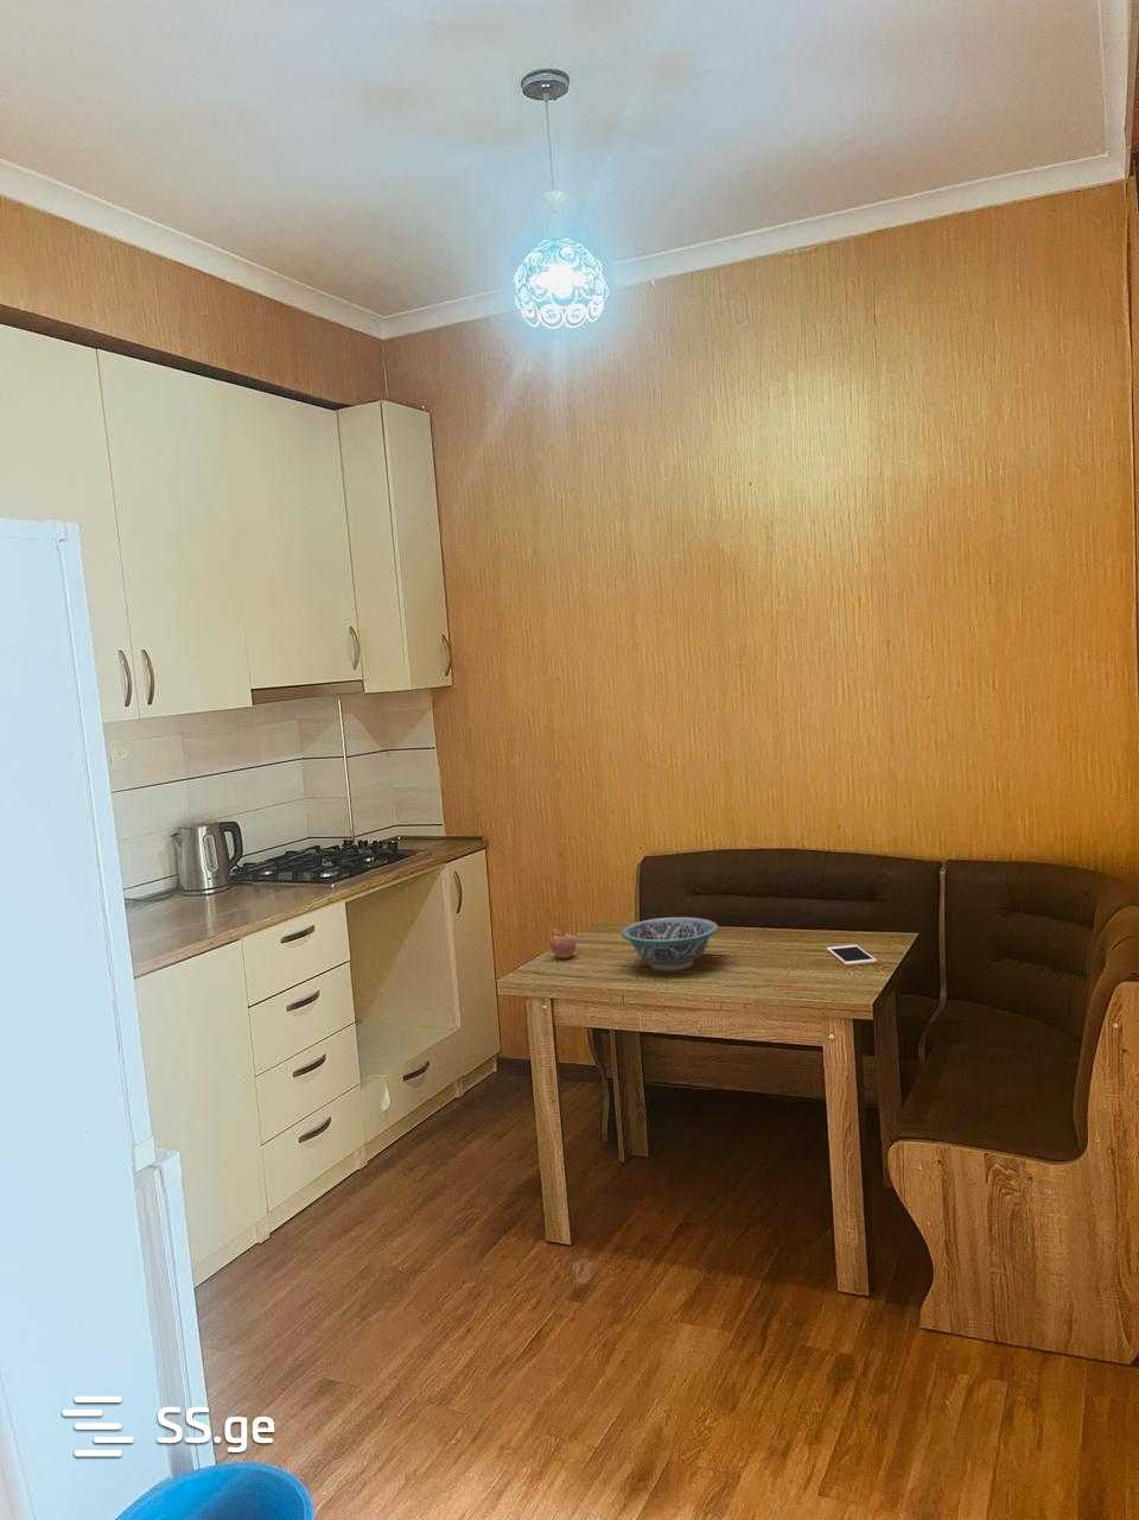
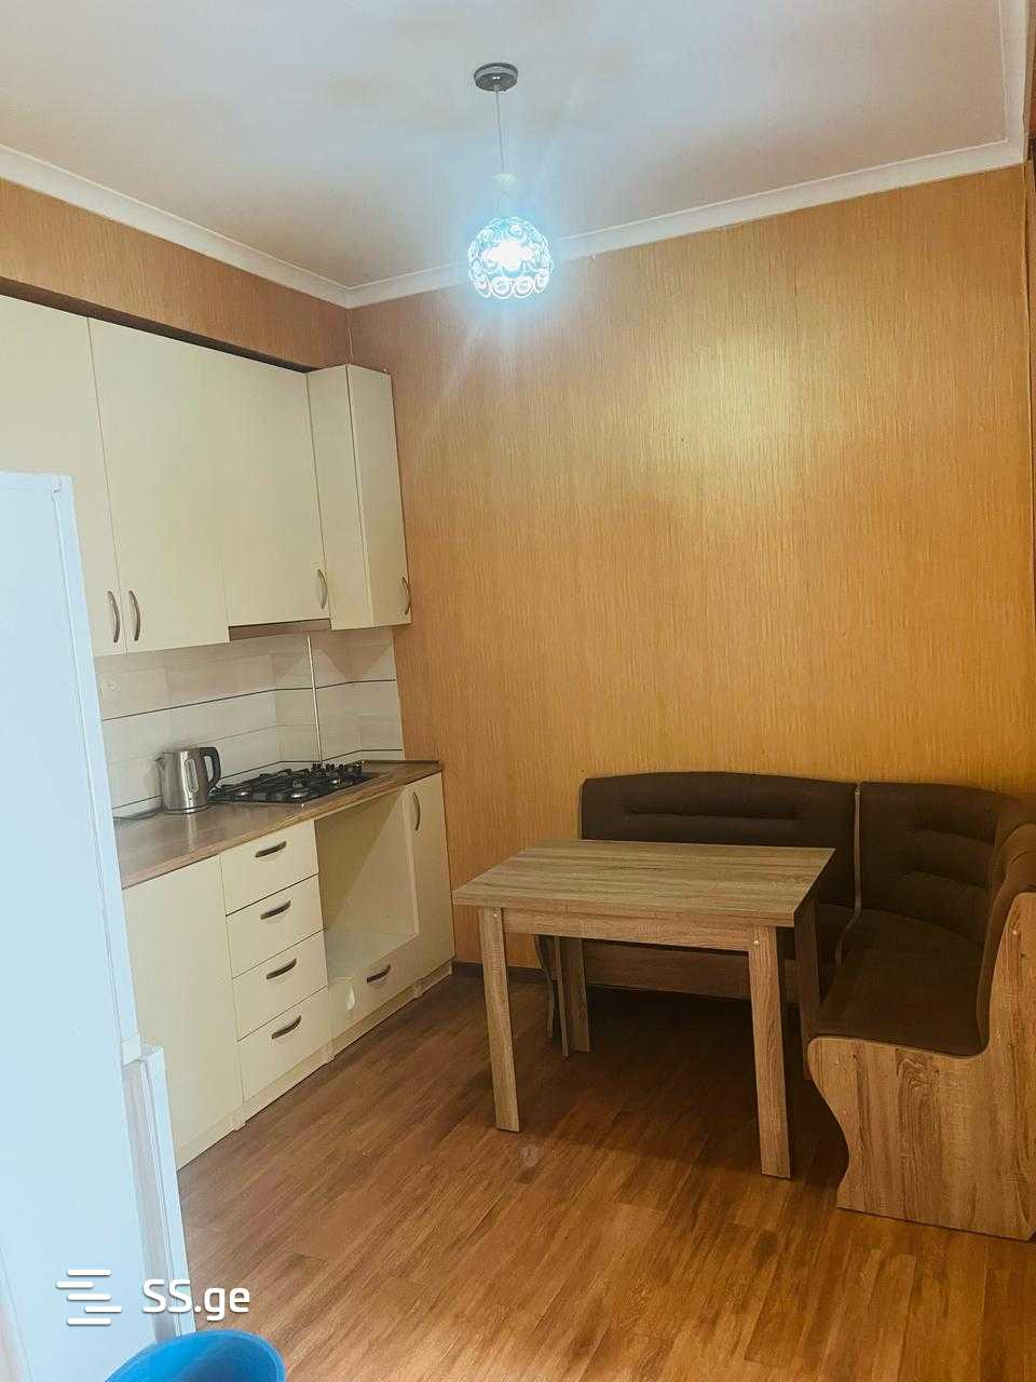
- fruit (562, 943)
- cell phone (851, 955)
- bowl (670, 947)
